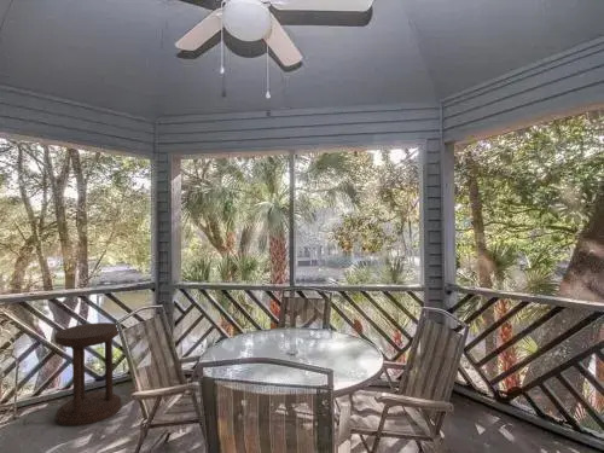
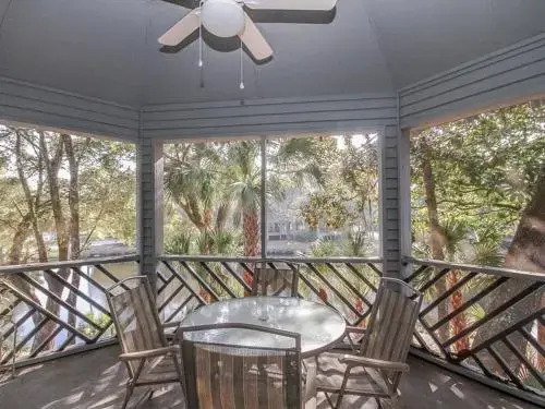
- side table (83, 371)
